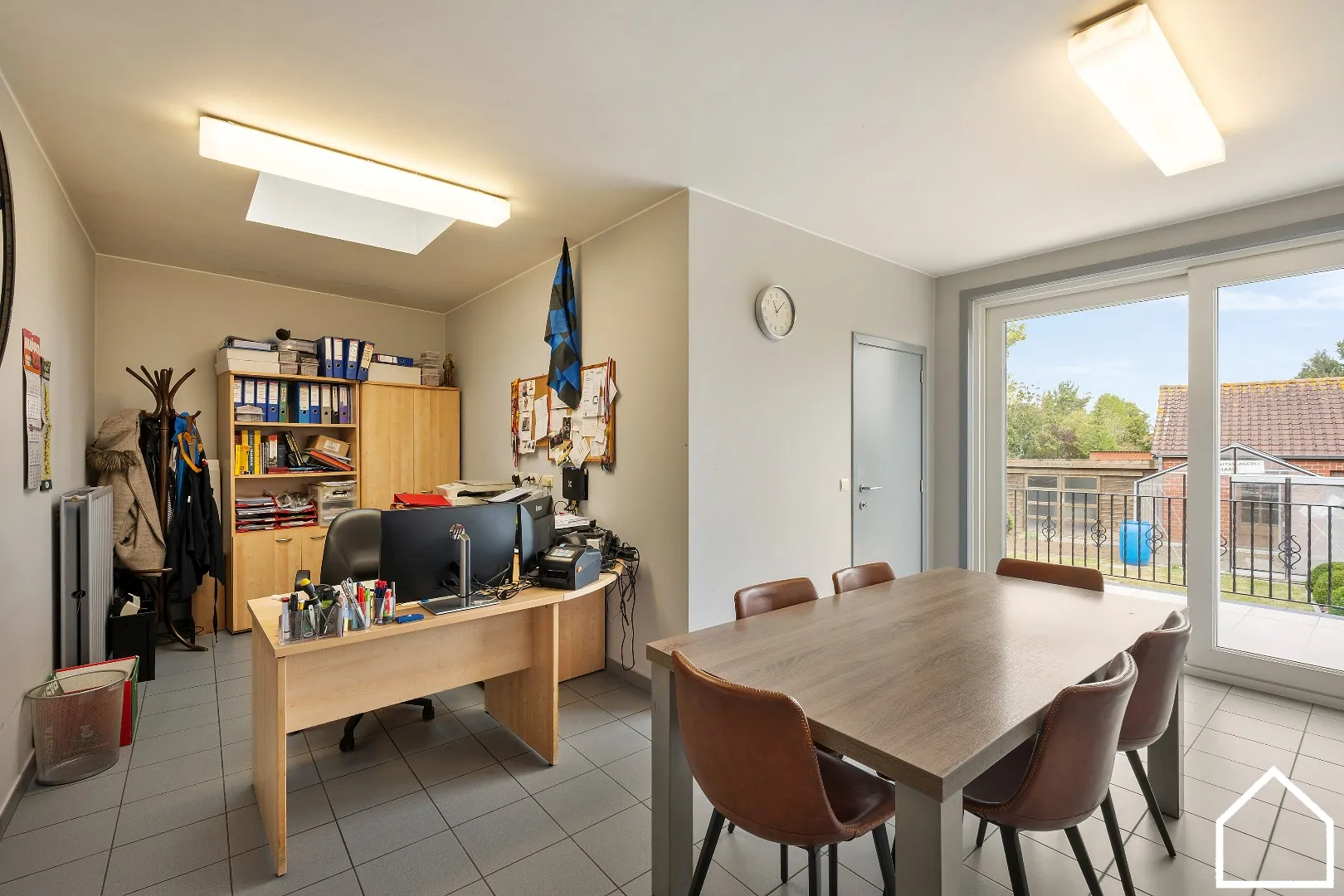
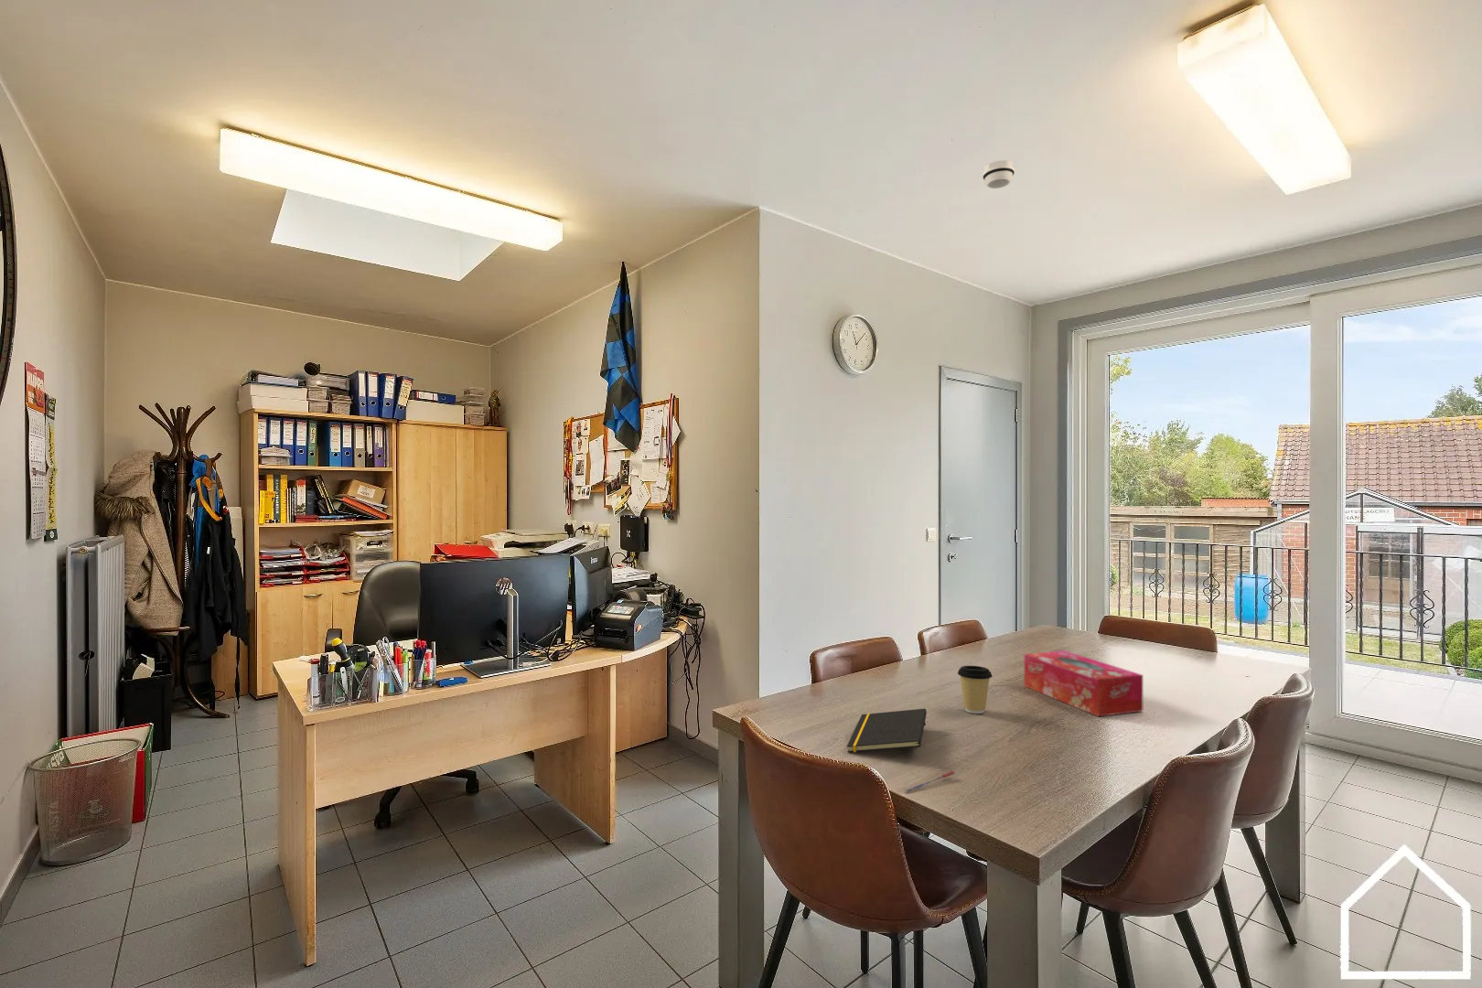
+ pen (930, 782)
+ tissue box (1080, 680)
+ coffee cup (975, 689)
+ smoke detector (998, 174)
+ notepad (889, 729)
